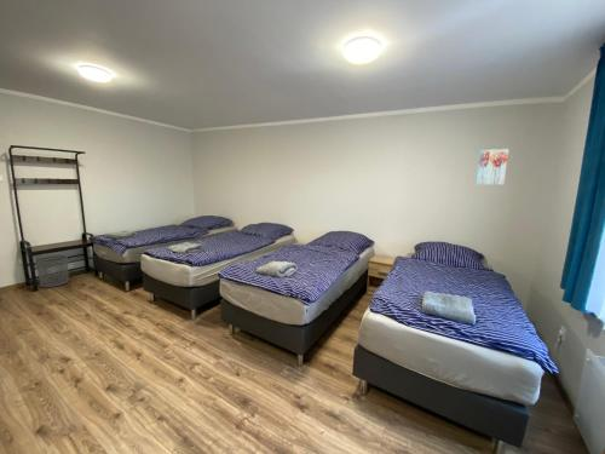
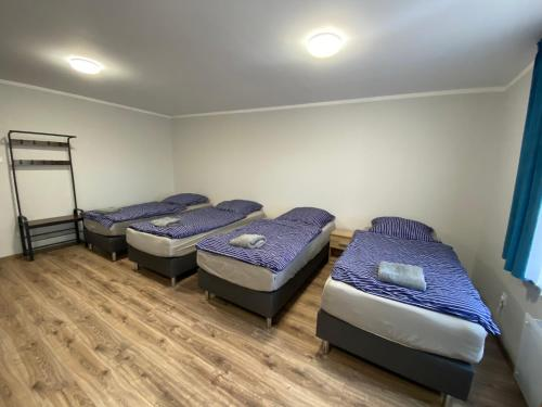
- waste bin (53, 270)
- wall art (491, 167)
